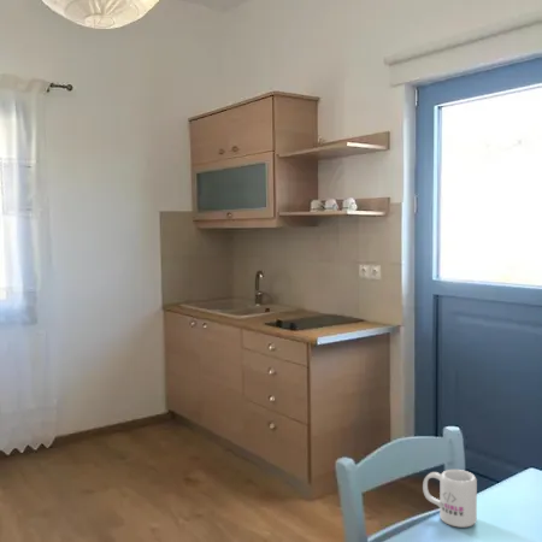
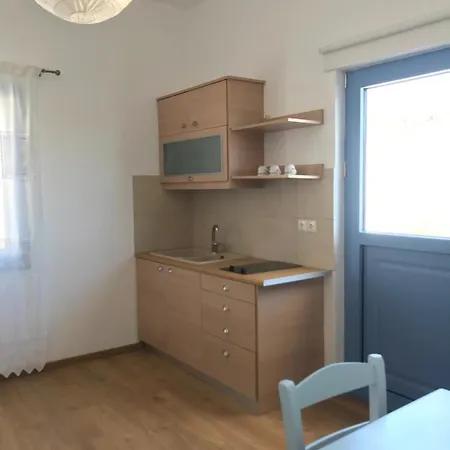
- mug (448, 494)
